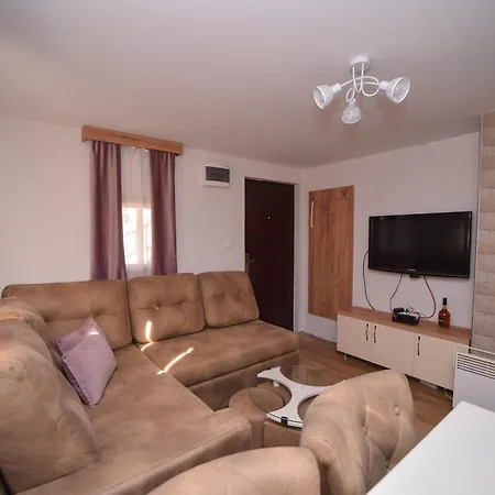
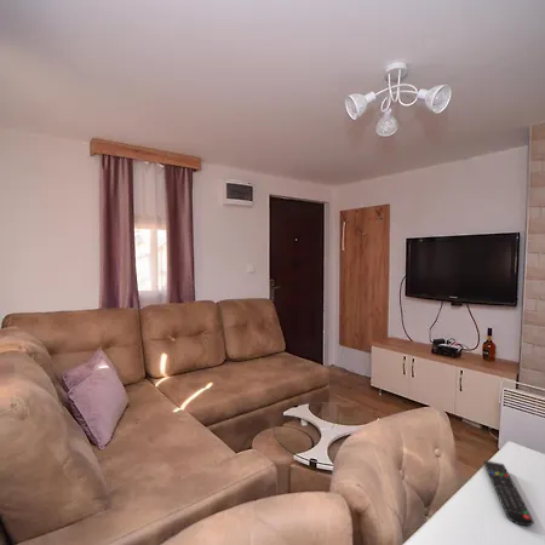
+ remote control (505, 489)
